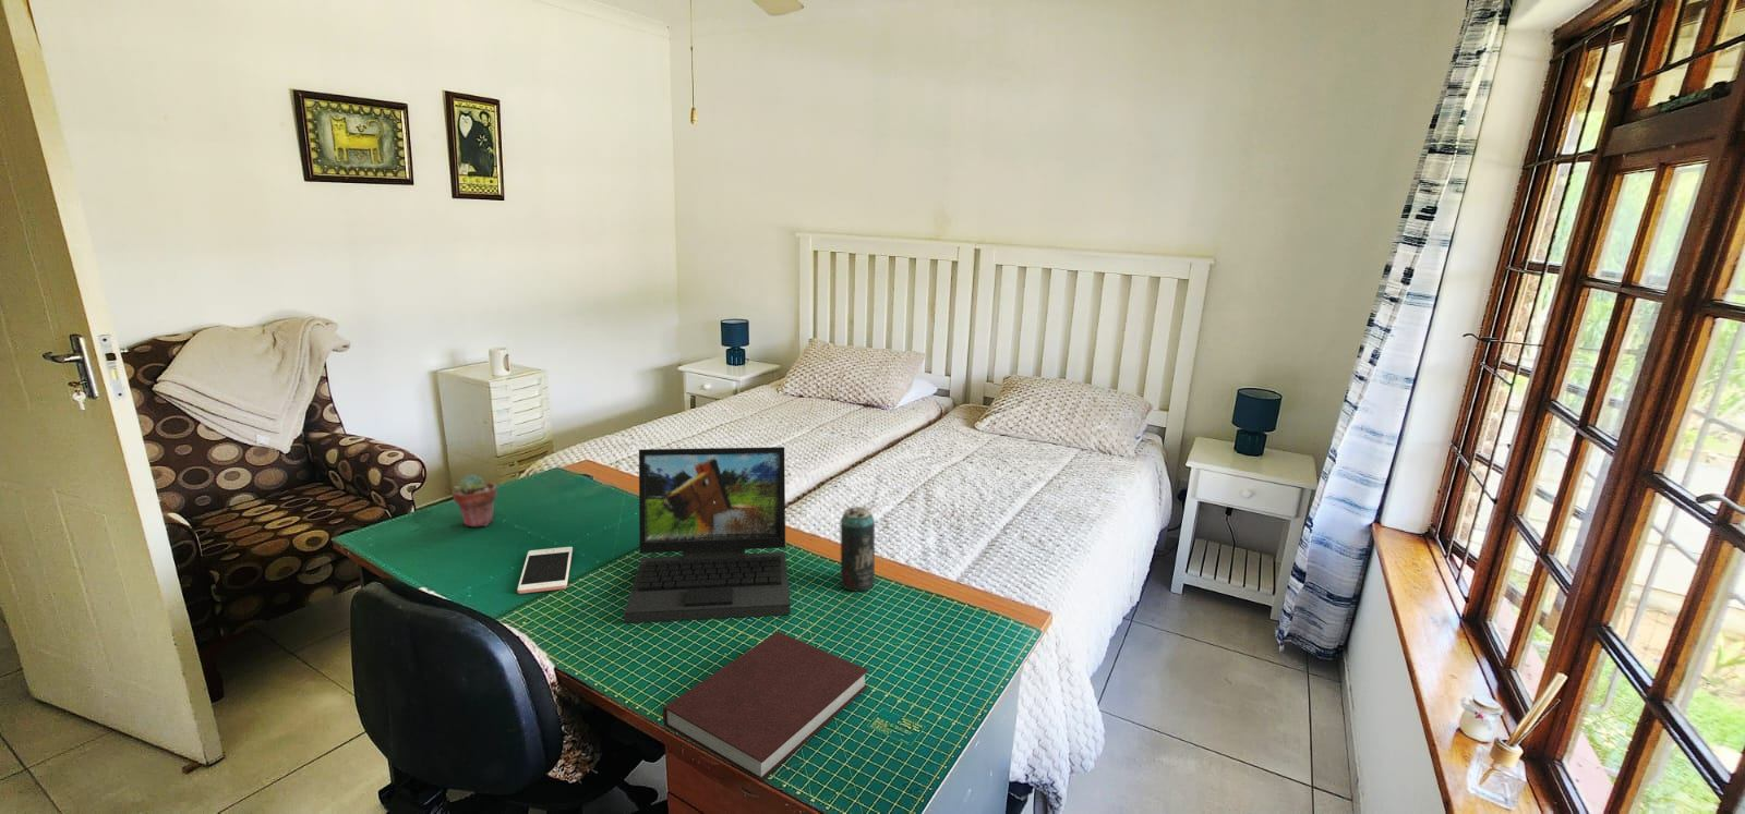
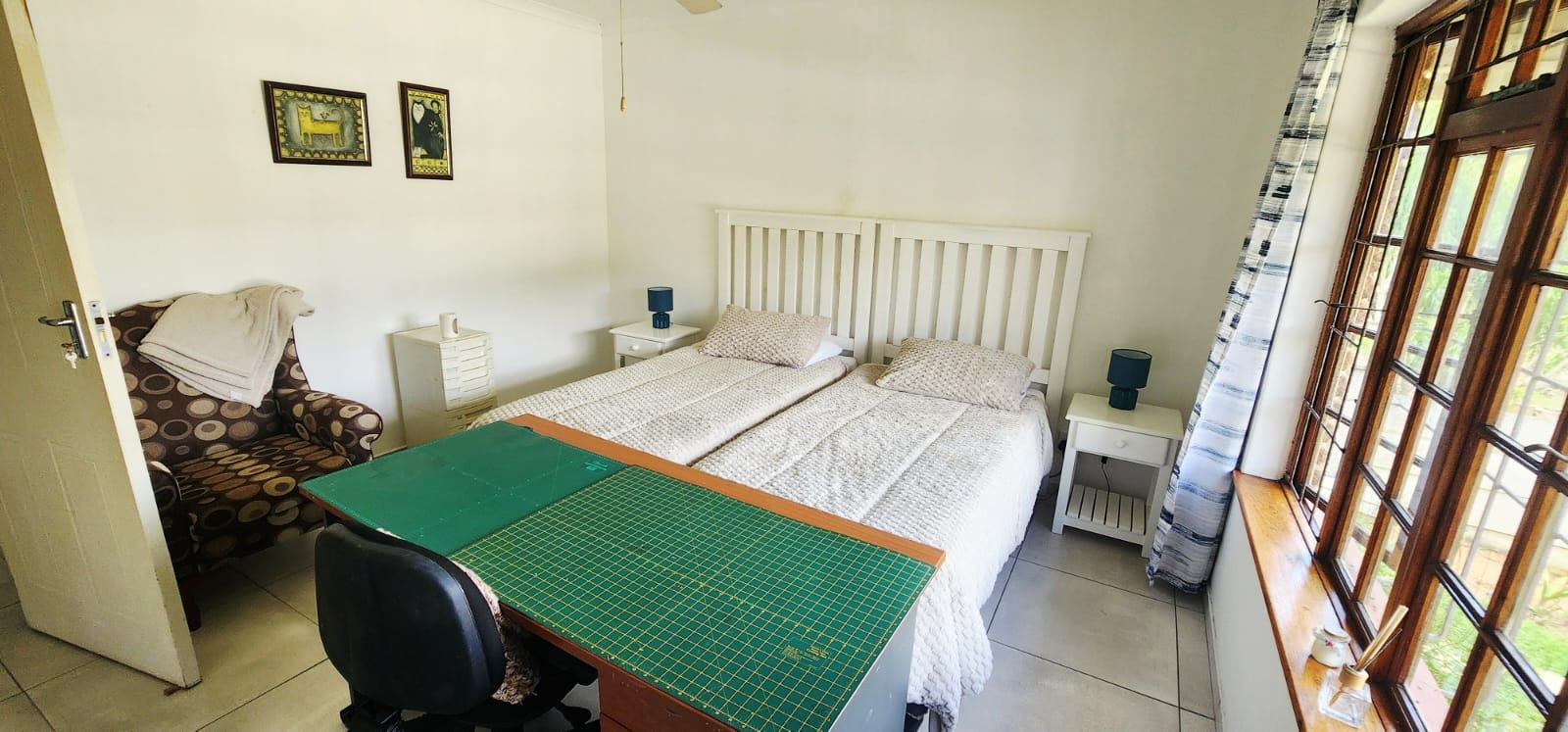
- beverage can (857, 547)
- notebook (770, 695)
- cell phone (546, 568)
- laptop (711, 525)
- potted succulent (475, 498)
